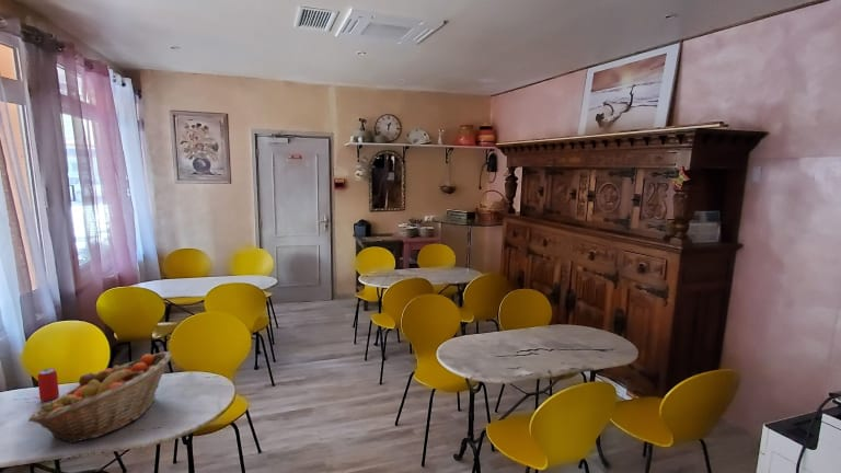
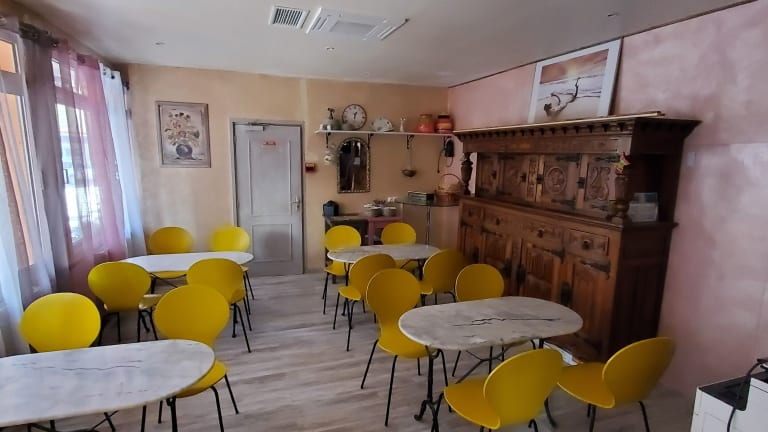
- fruit basket (108, 391)
- beverage can (48, 384)
